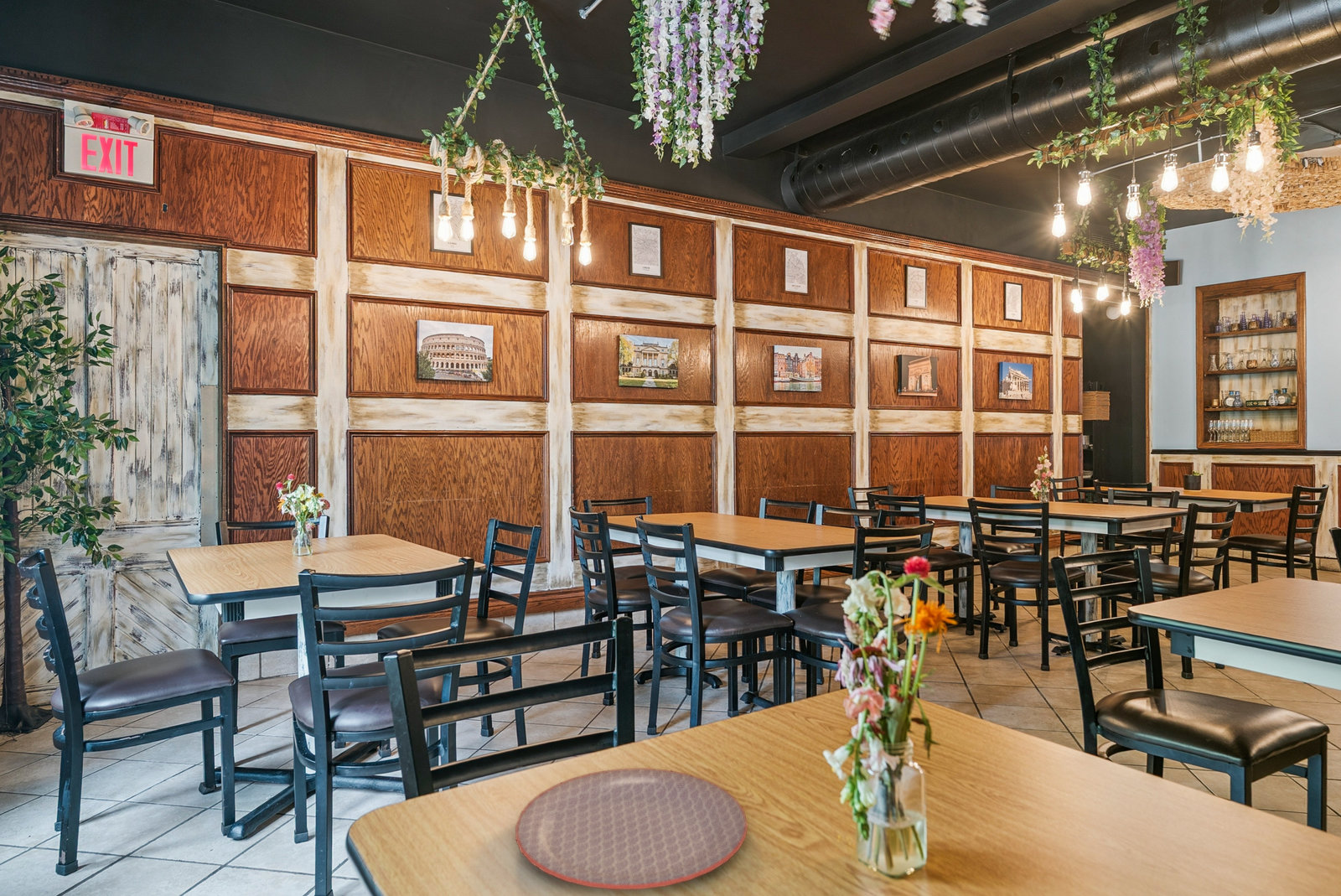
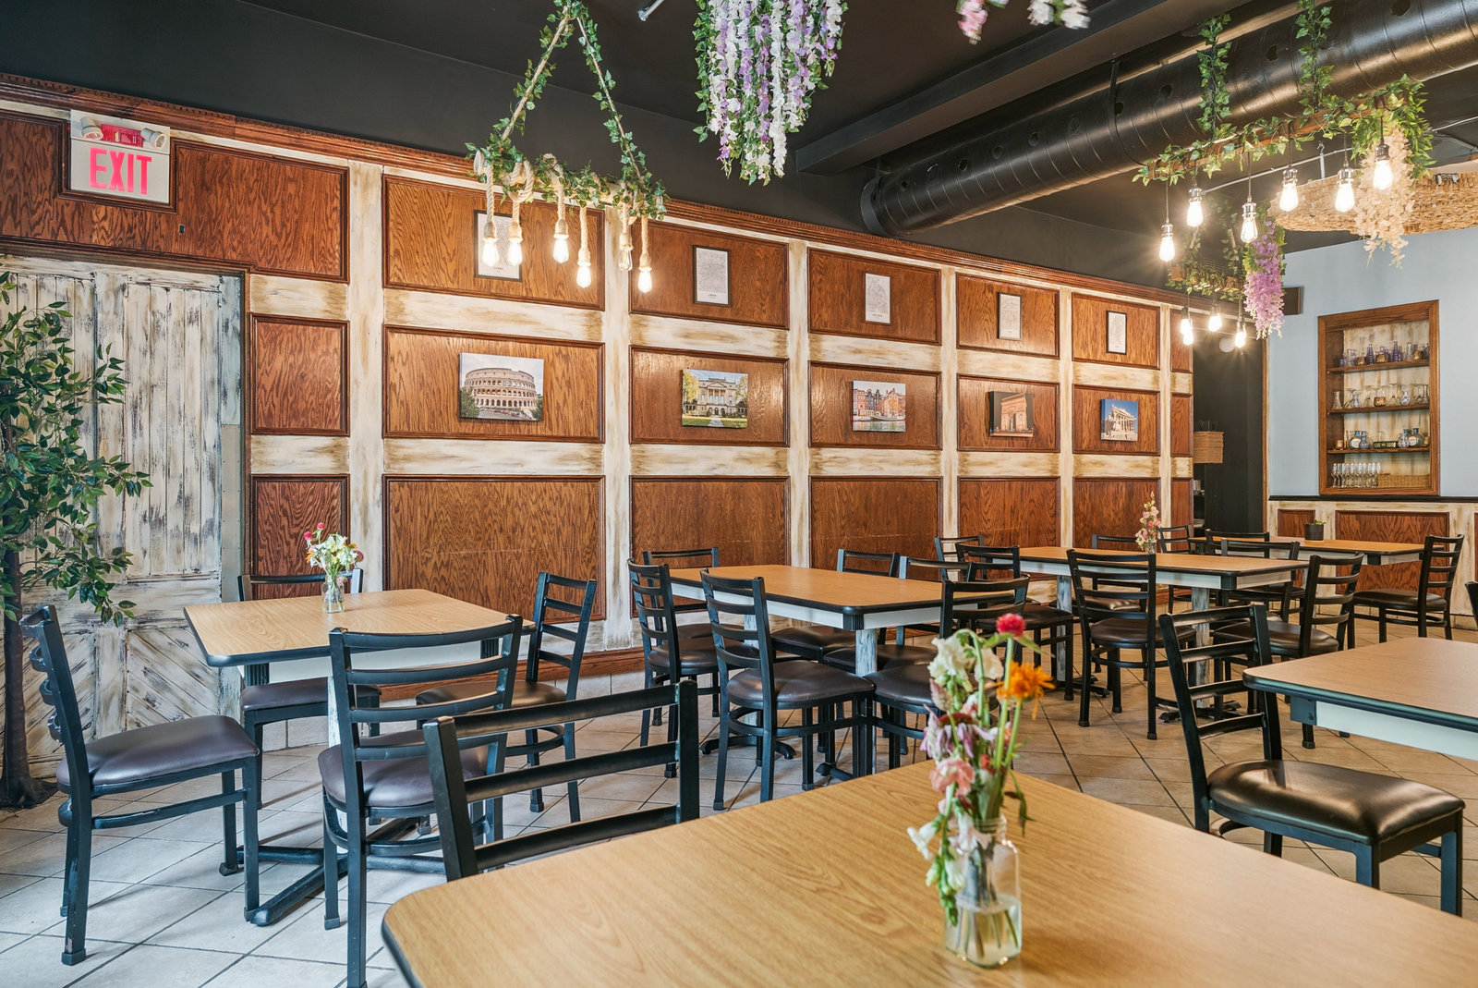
- plate (632, 826)
